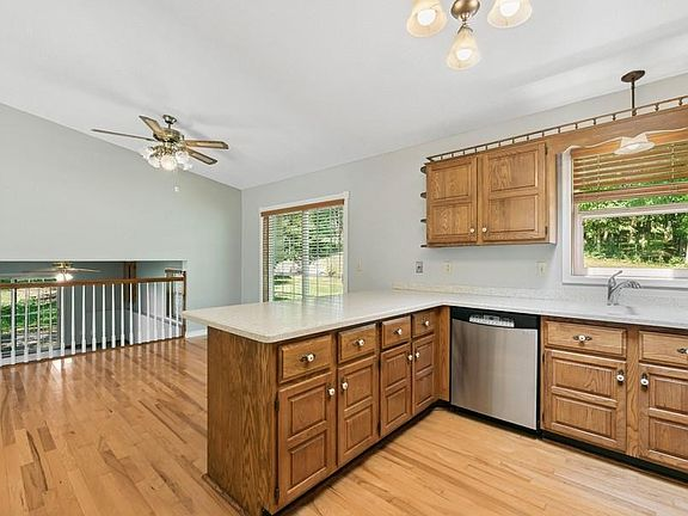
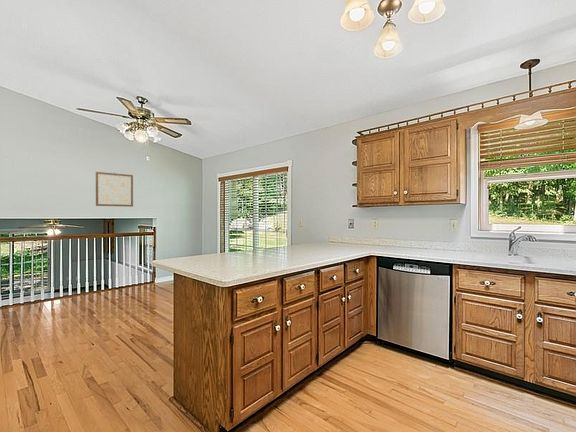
+ wall art (115, 188)
